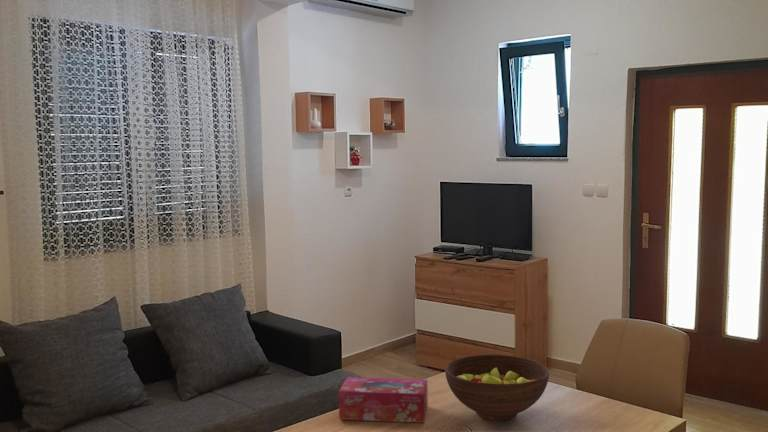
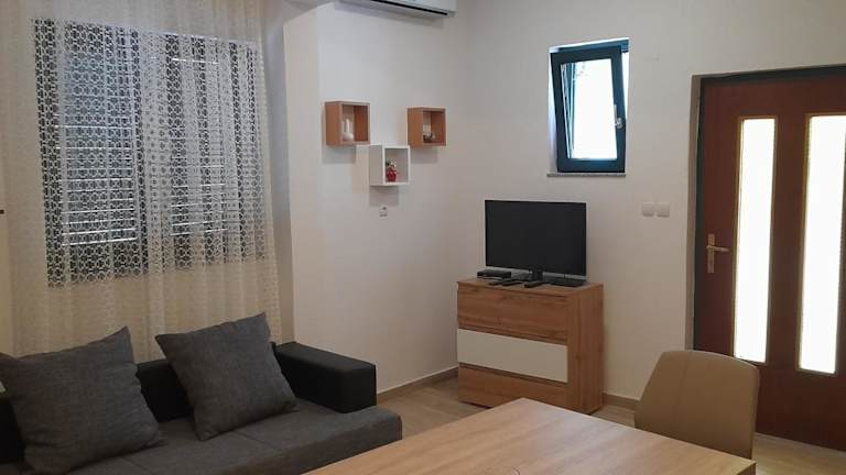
- tissue box (384, 399)
- fruit bowl (496, 391)
